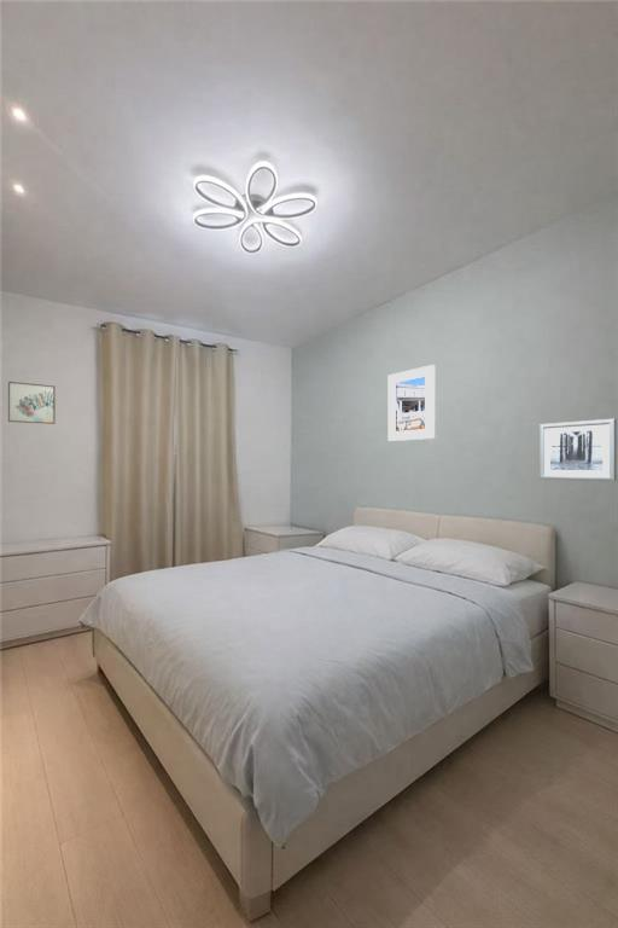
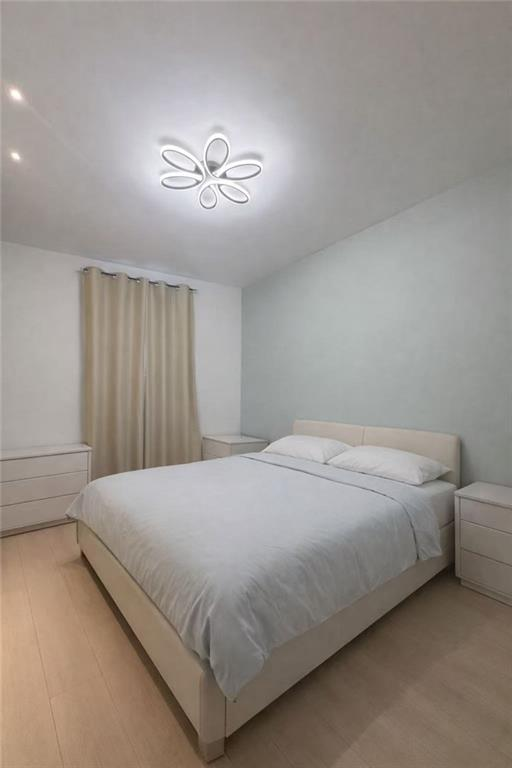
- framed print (409, 405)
- wall art (575, 451)
- wall art (31, 402)
